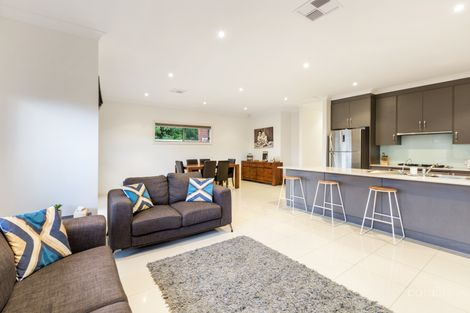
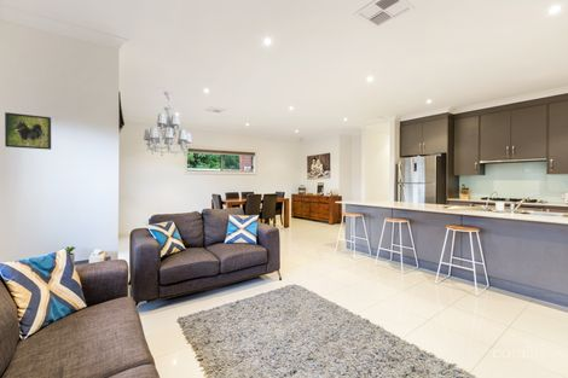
+ chandelier (168, 123)
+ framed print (28, 130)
